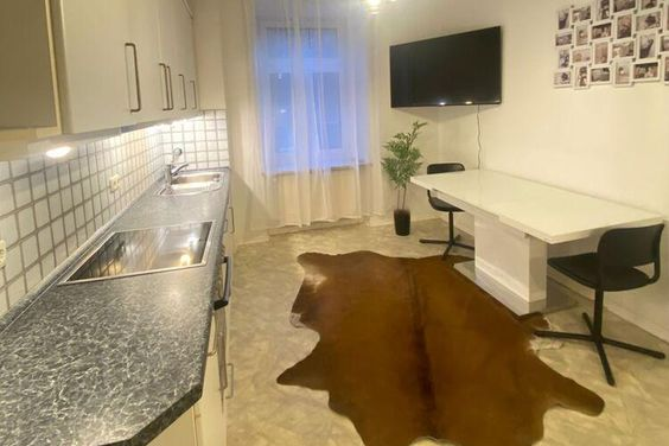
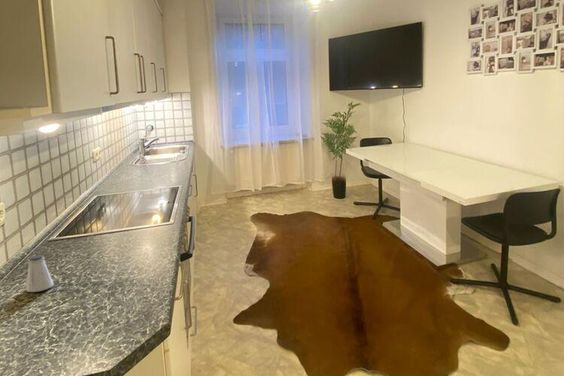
+ saltshaker (38, 272)
